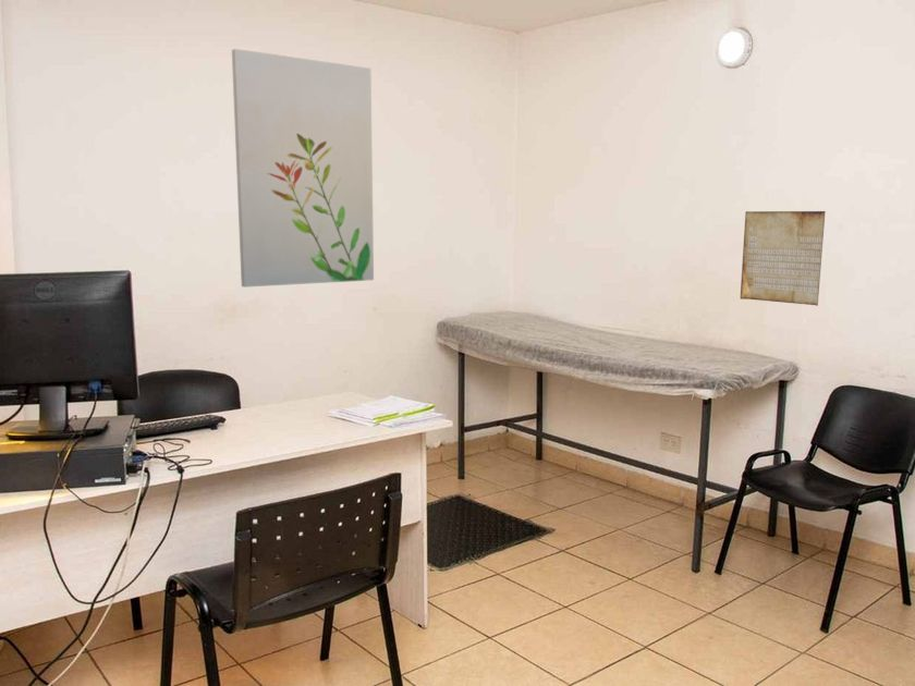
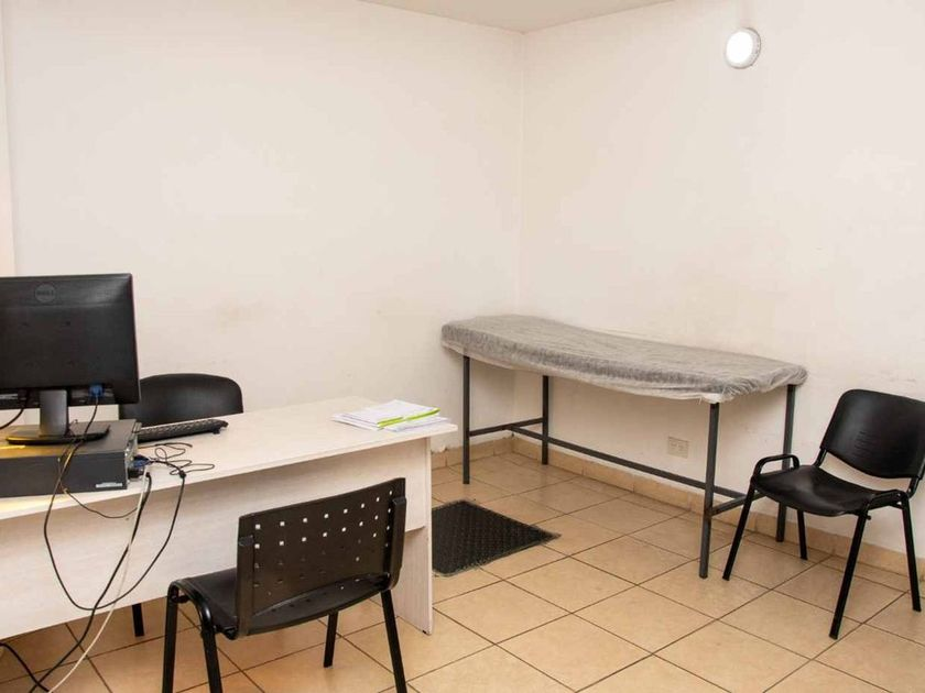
- wall art (308, 173)
- periodic table (781, 257)
